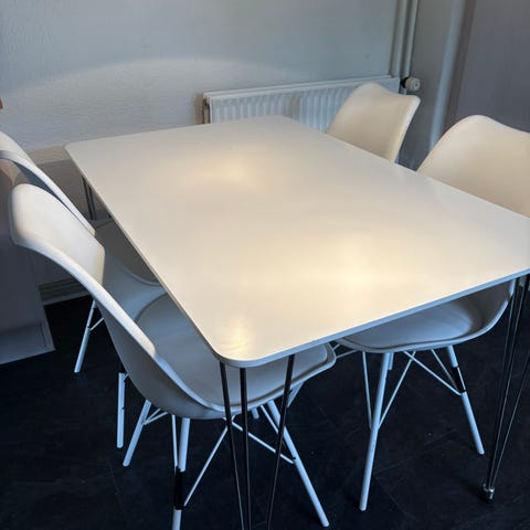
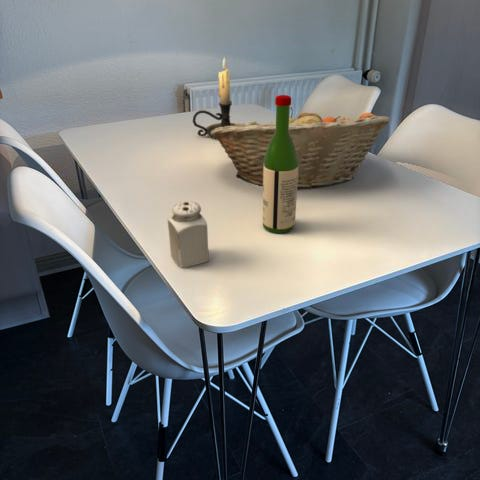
+ candle holder (219, 96)
+ wine bottle (280, 165)
+ fruit basket (298, 140)
+ salt shaker (187, 232)
